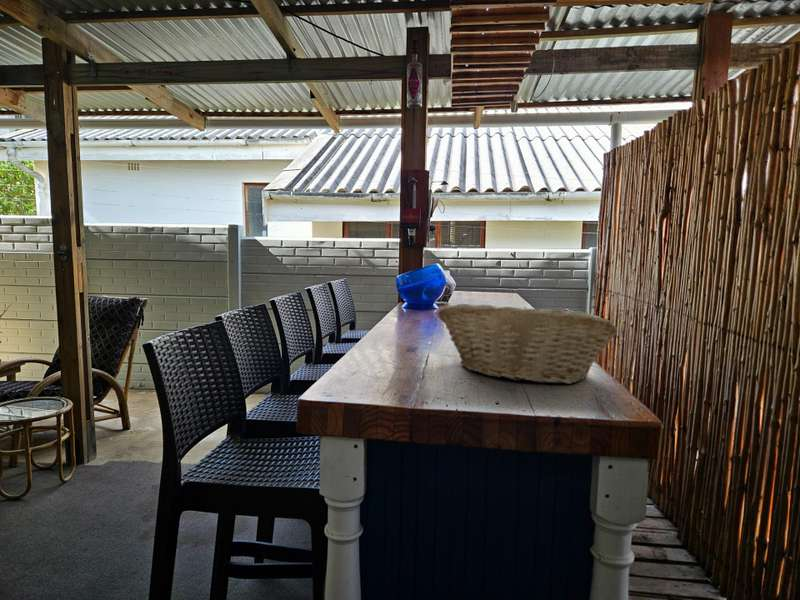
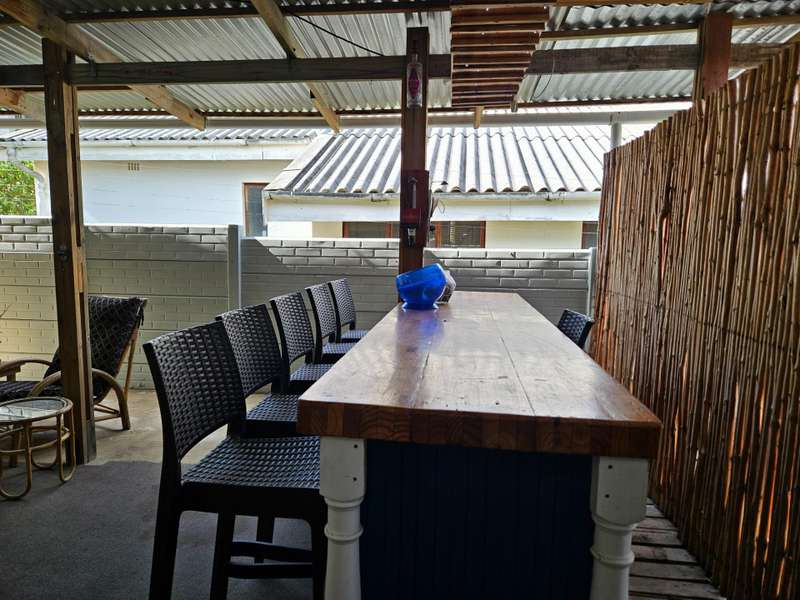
- fruit basket (522, 336)
